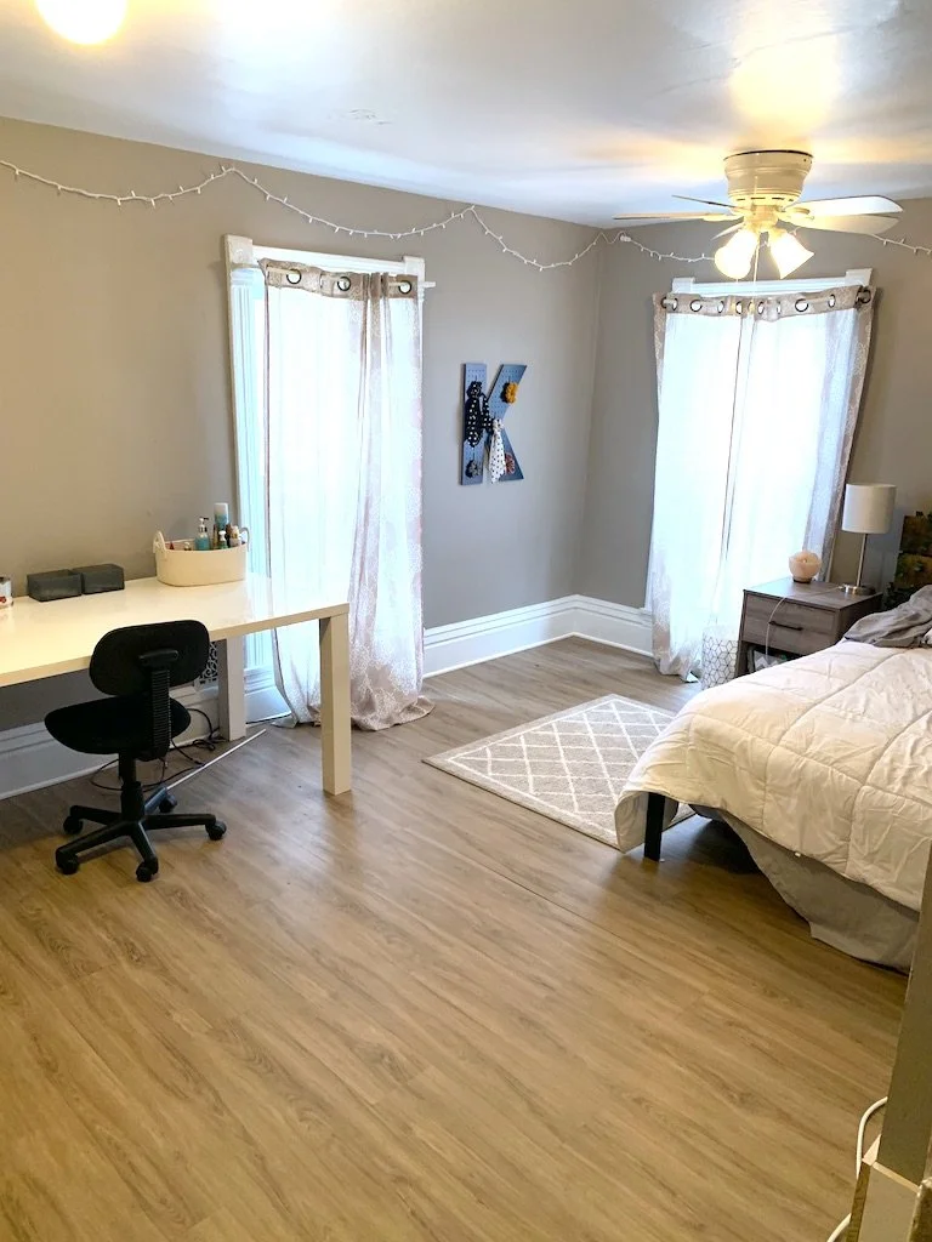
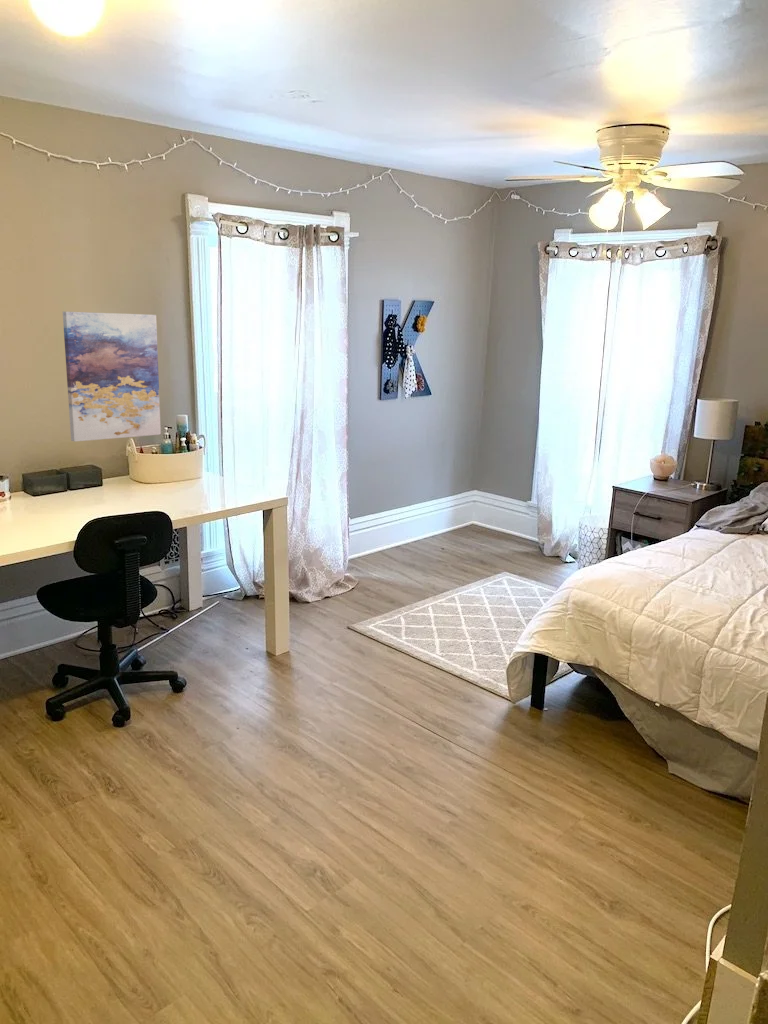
+ wall art (114, 376)
